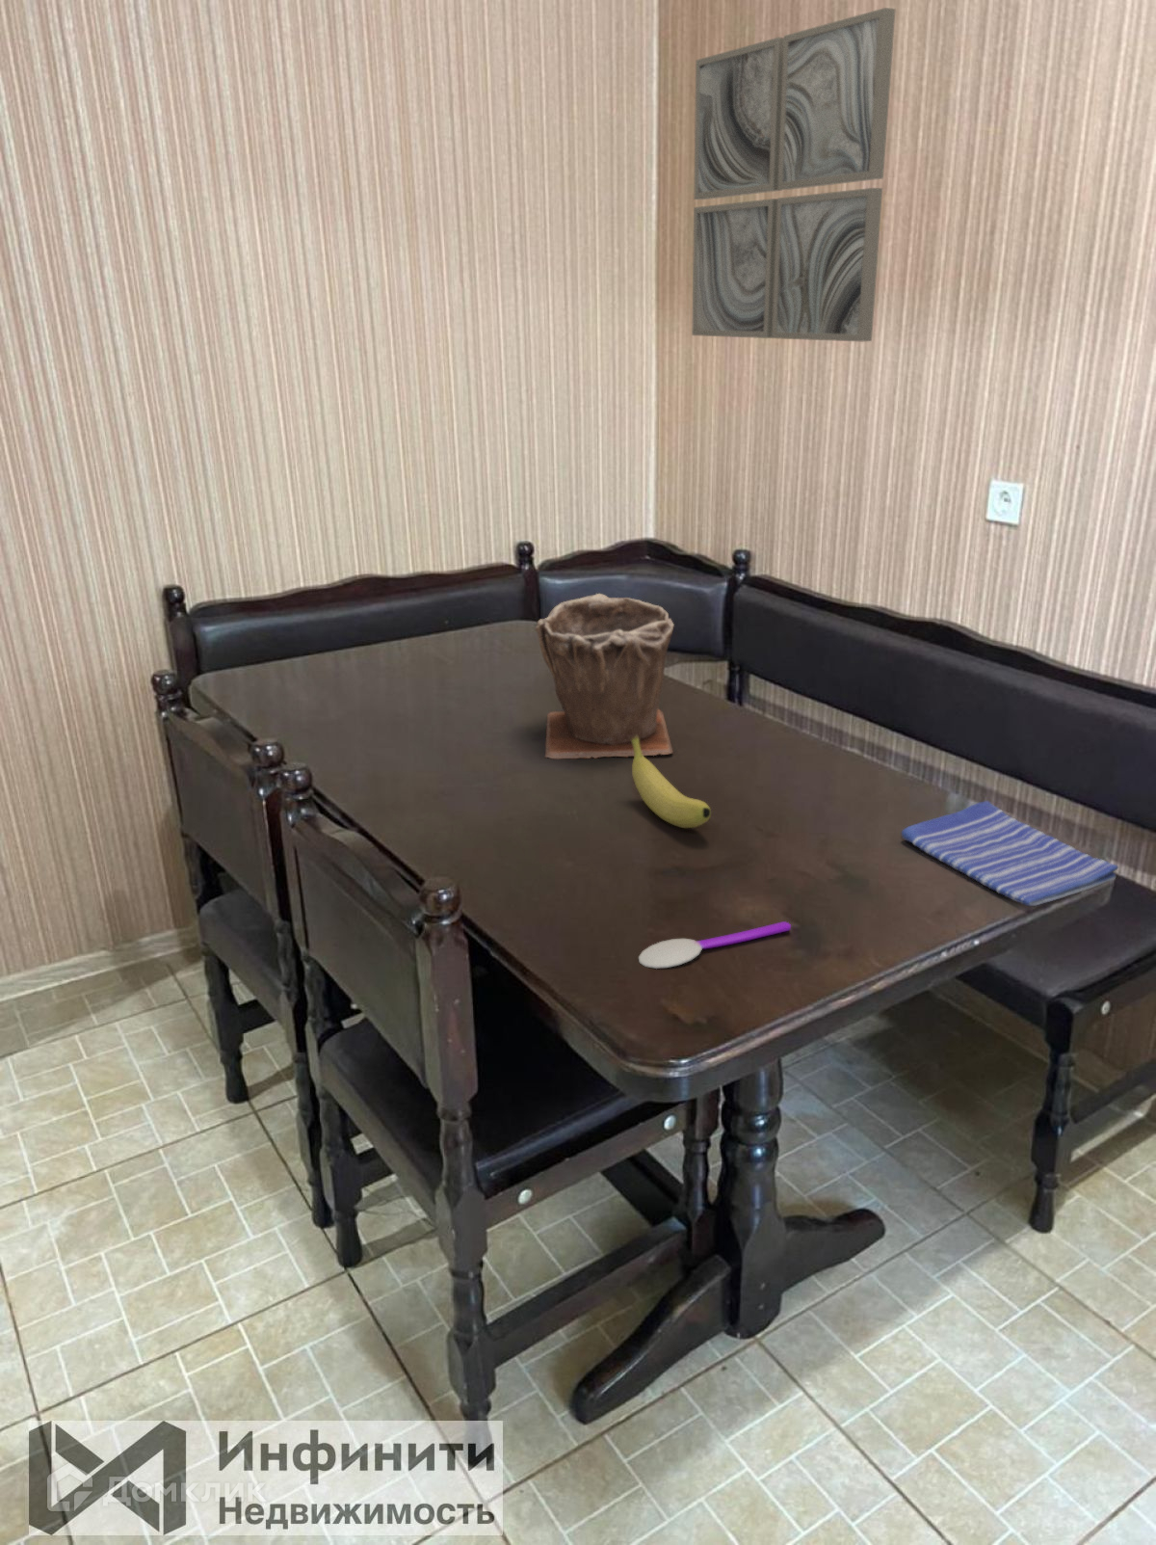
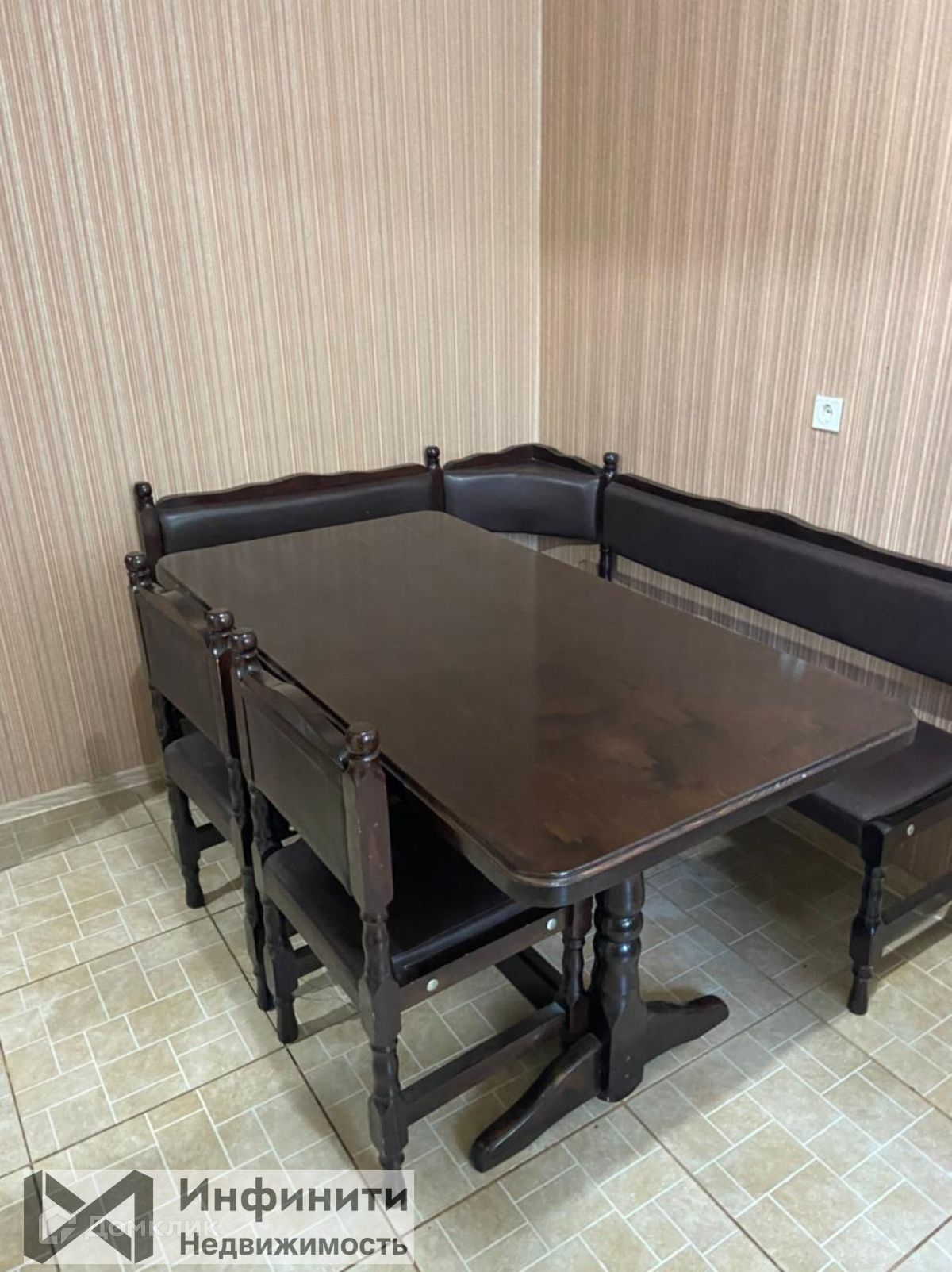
- fruit (668, 787)
- plant pot (605, 674)
- dish towel (1004, 850)
- spoon (715, 940)
- wall art (780, 198)
